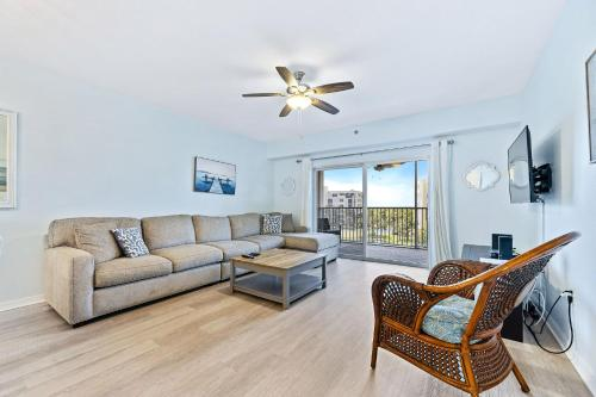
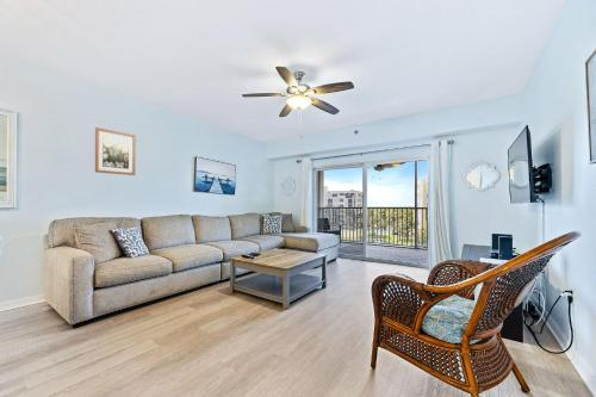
+ wall art (116, 153)
